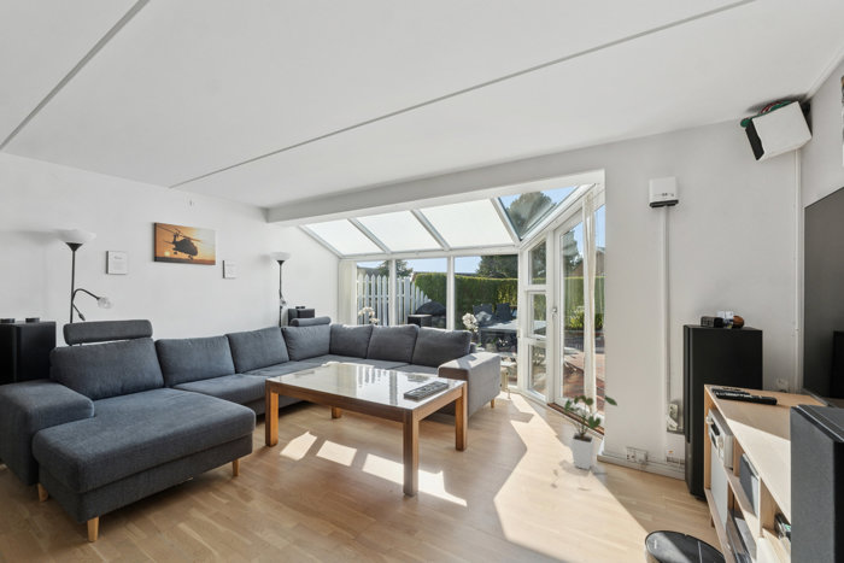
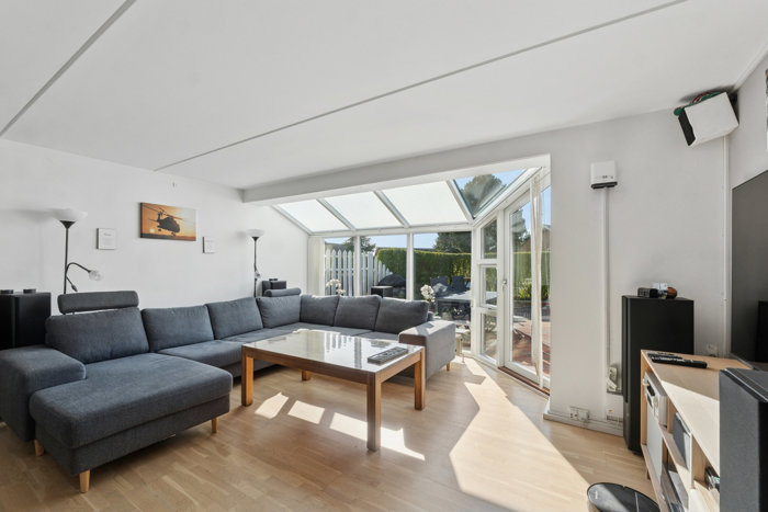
- house plant (586, 430)
